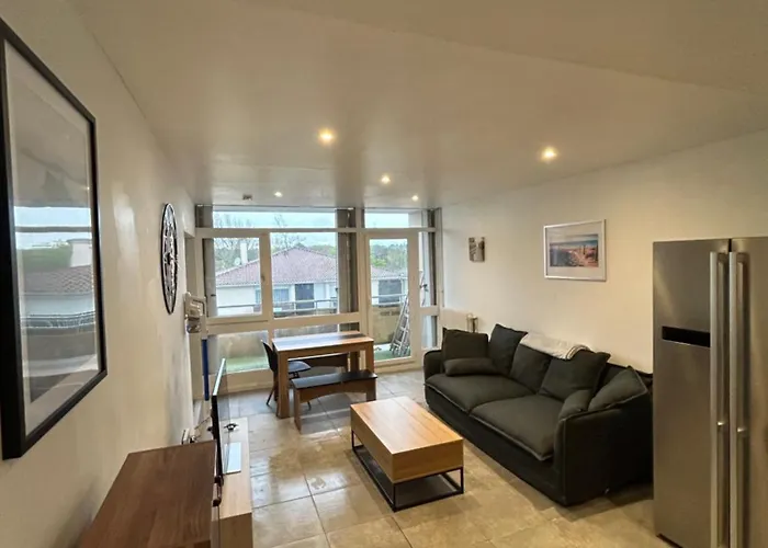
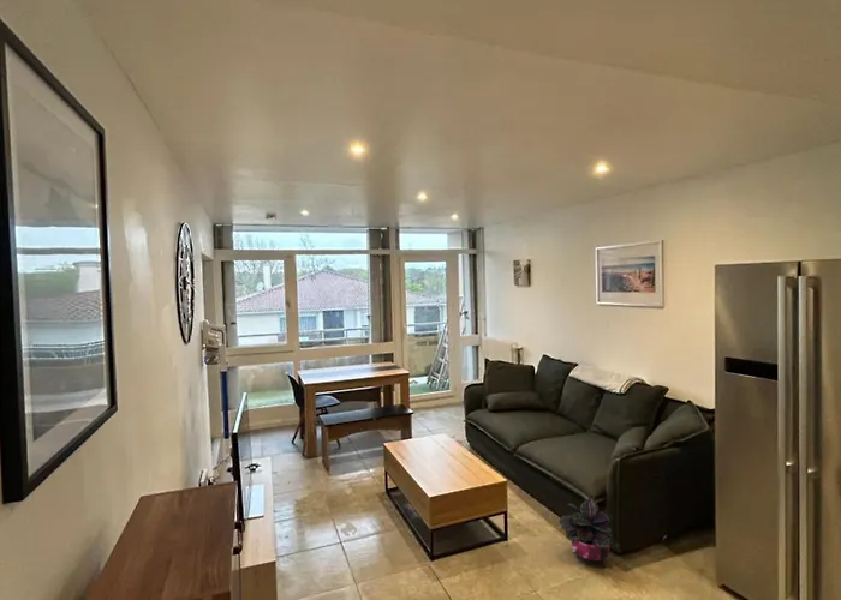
+ potted plant (589, 530)
